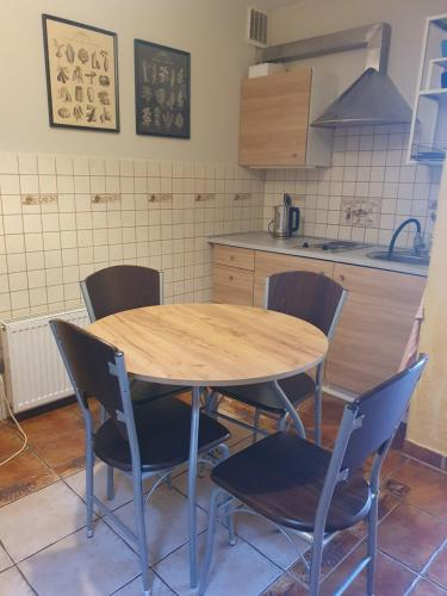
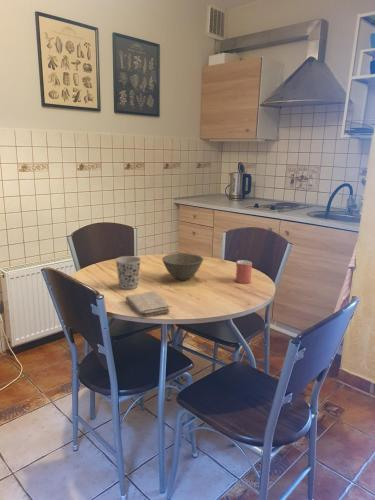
+ cup (128, 272)
+ bowl (182, 268)
+ cup (242, 270)
+ washcloth (147, 303)
